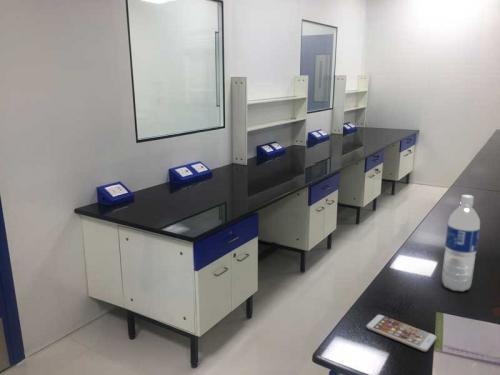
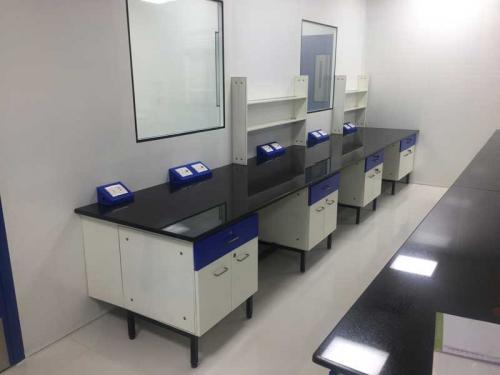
- smartphone (400, 331)
- water bottle (461, 242)
